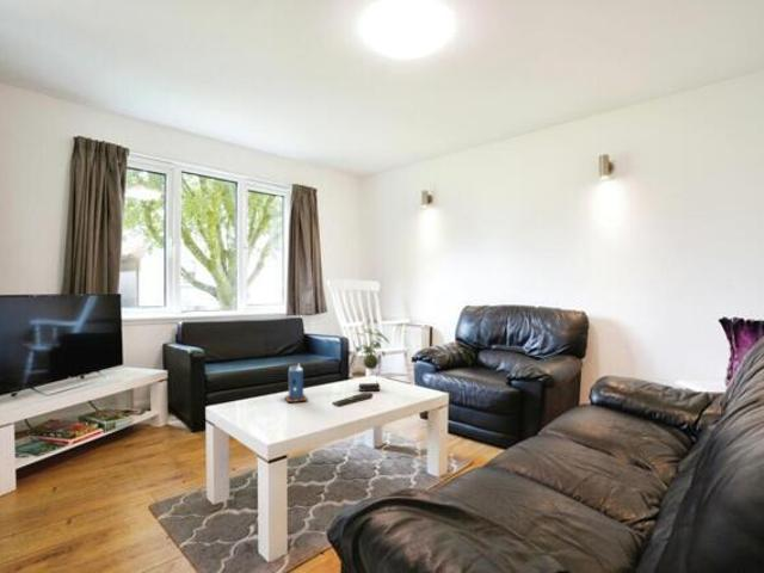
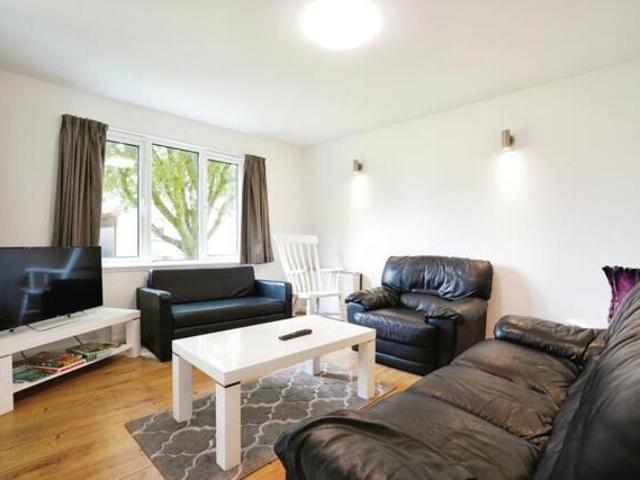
- plant (371, 356)
- candle (296, 381)
